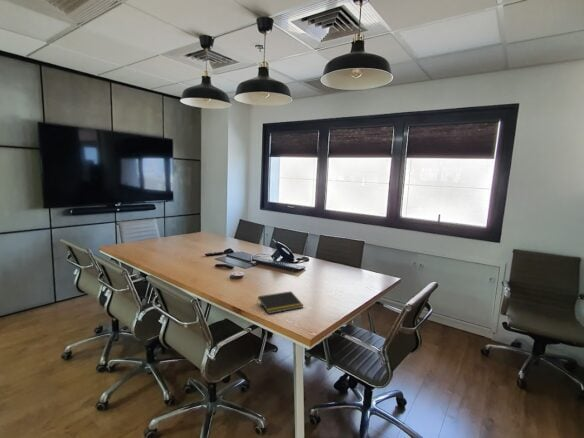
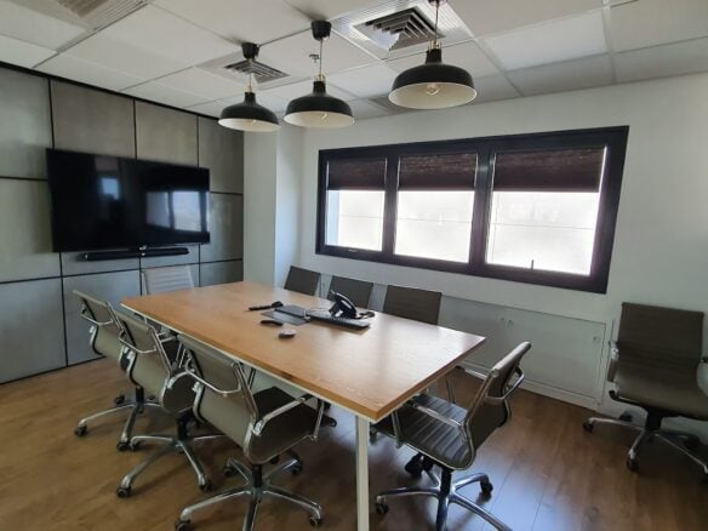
- notepad (280, 301)
